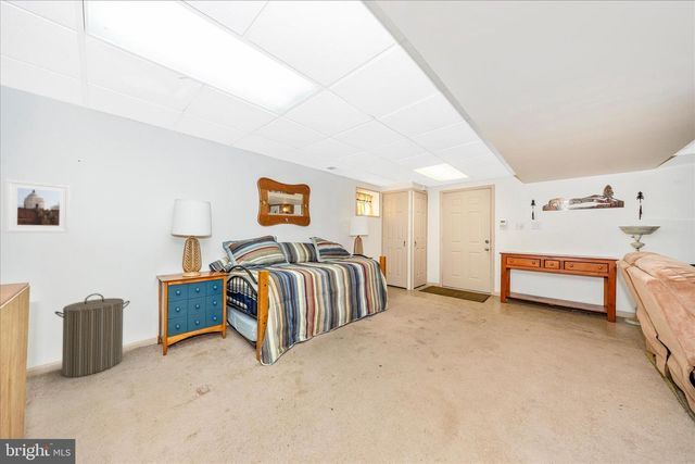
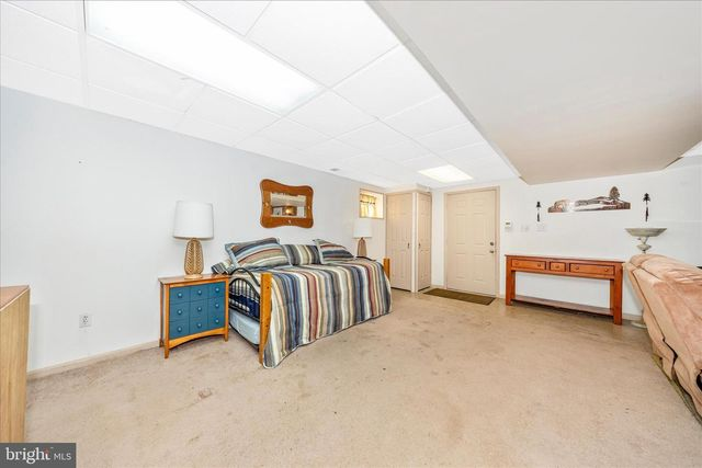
- laundry hamper (94, 329)
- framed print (39, 208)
